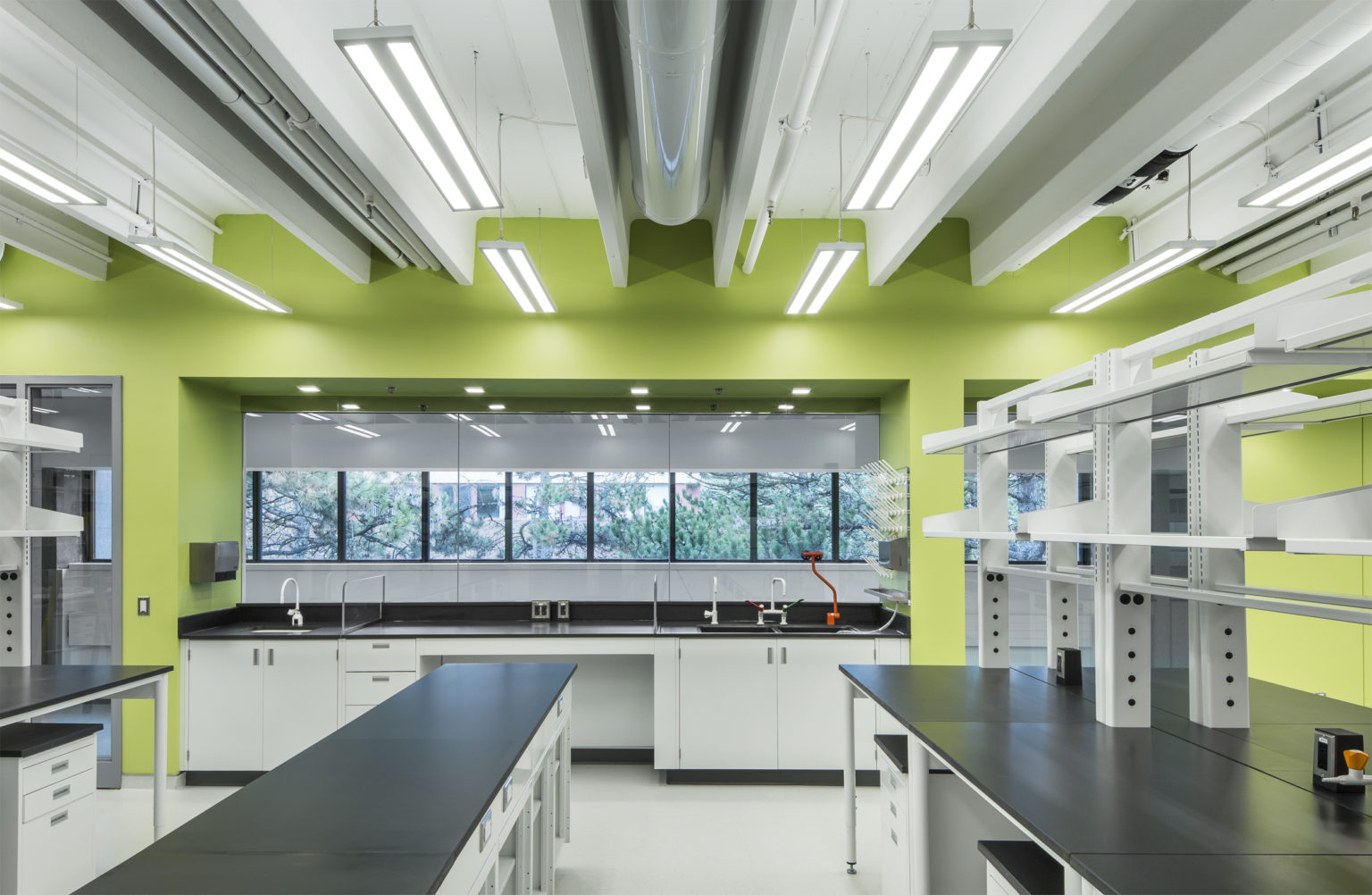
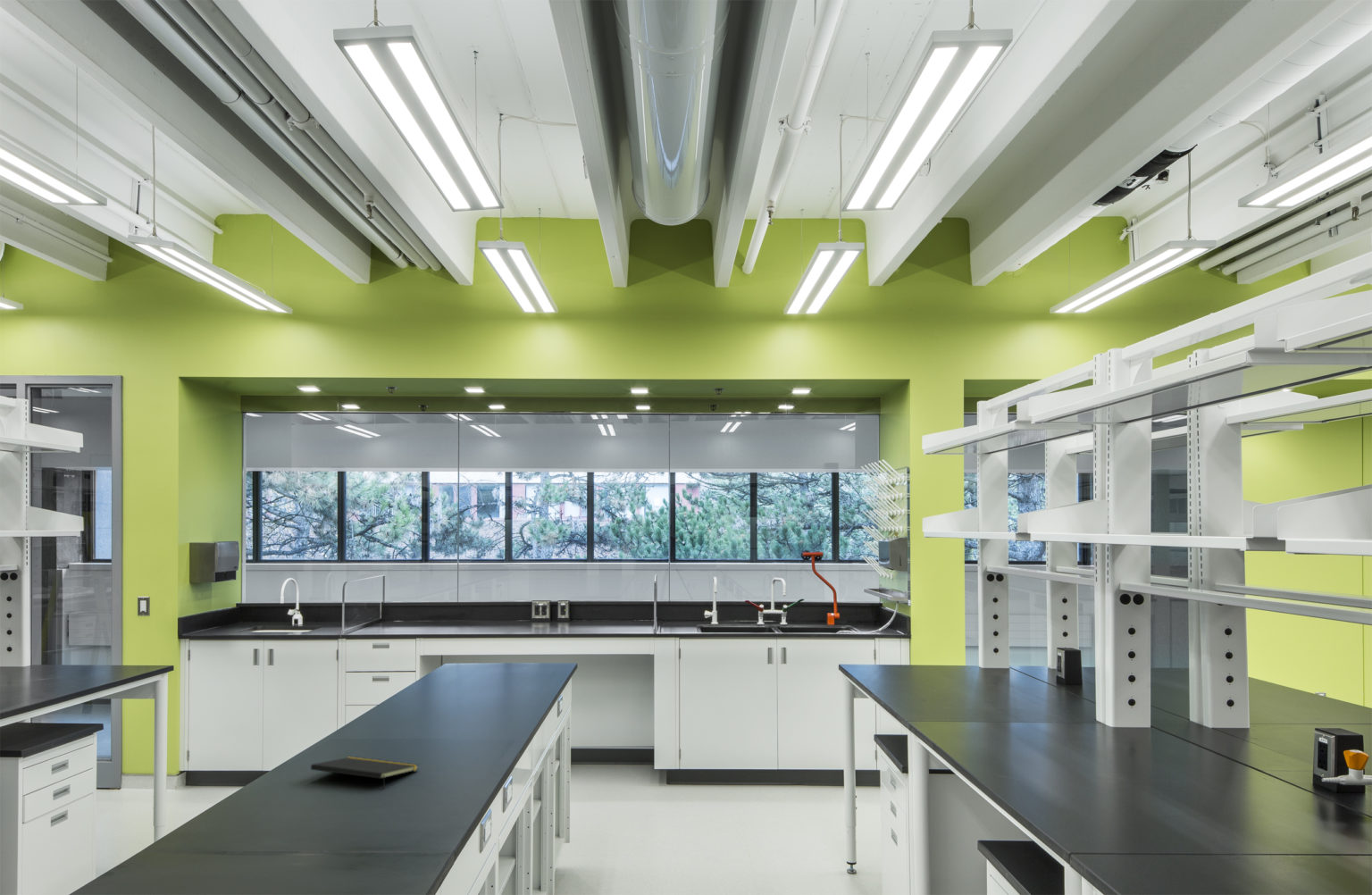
+ notepad (365, 766)
